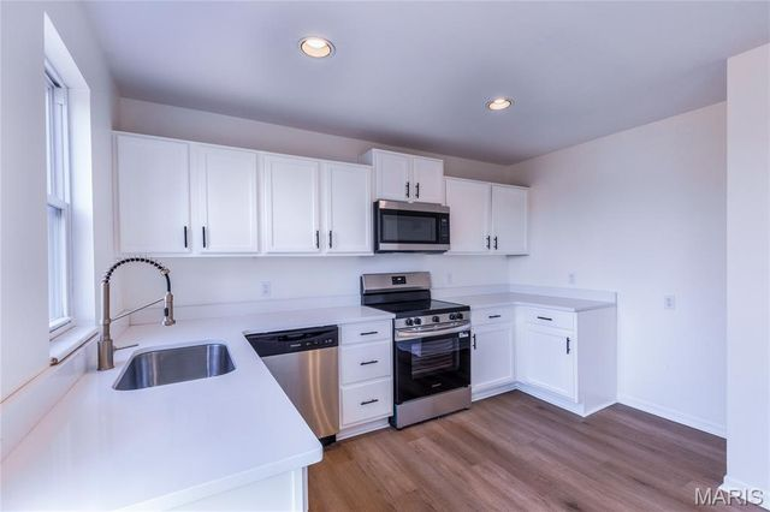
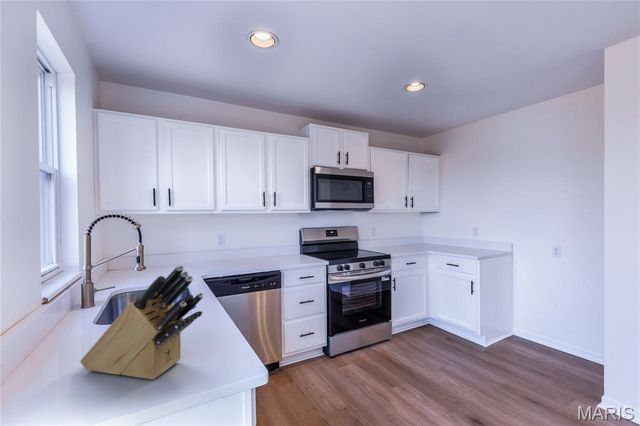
+ knife block (143, 316)
